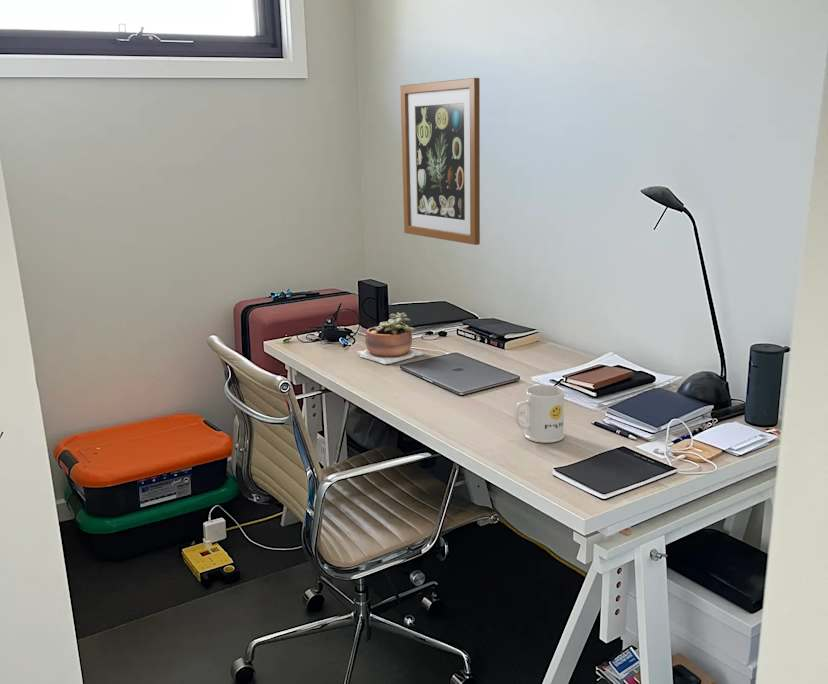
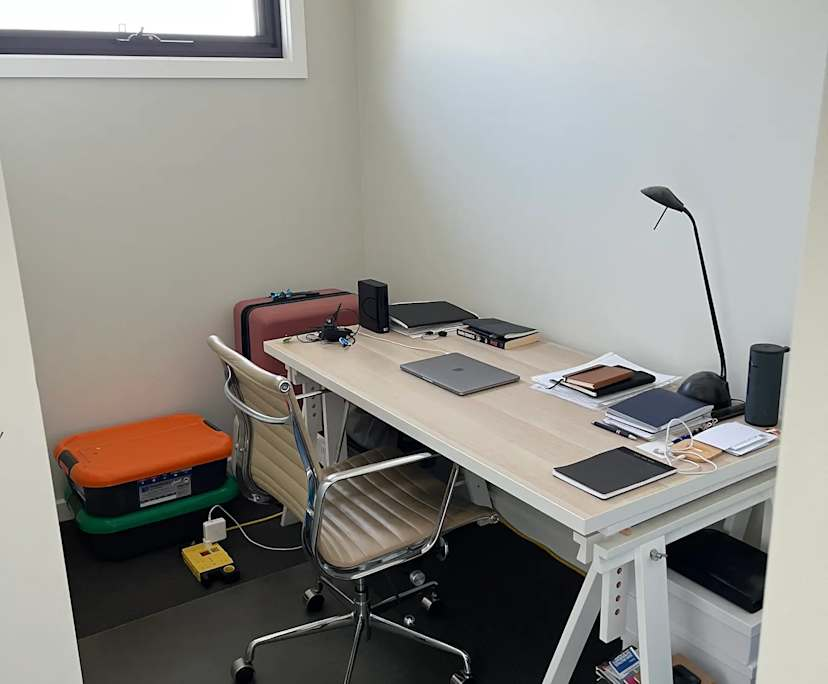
- wall art (438, 162)
- mug (539, 414)
- succulent plant (388, 334)
